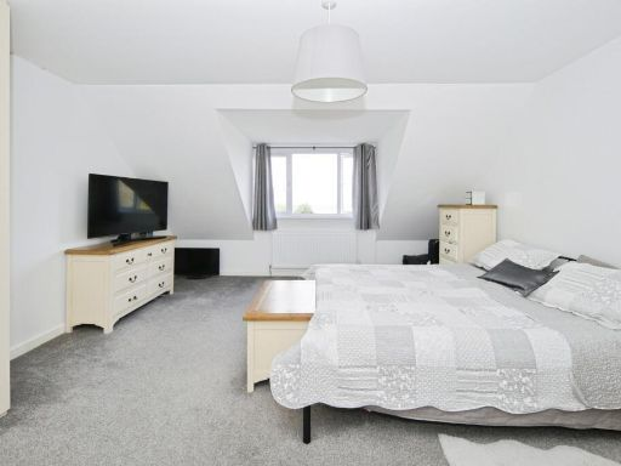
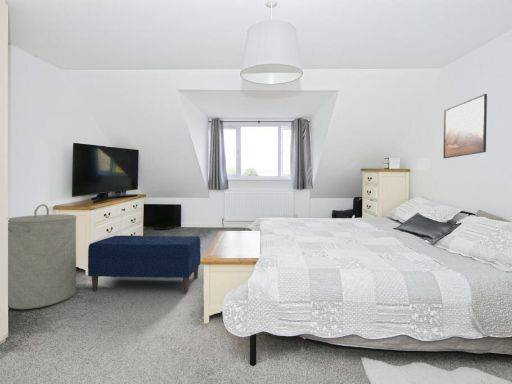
+ laundry hamper (43, 251)
+ bench (148, 261)
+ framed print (463, 129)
